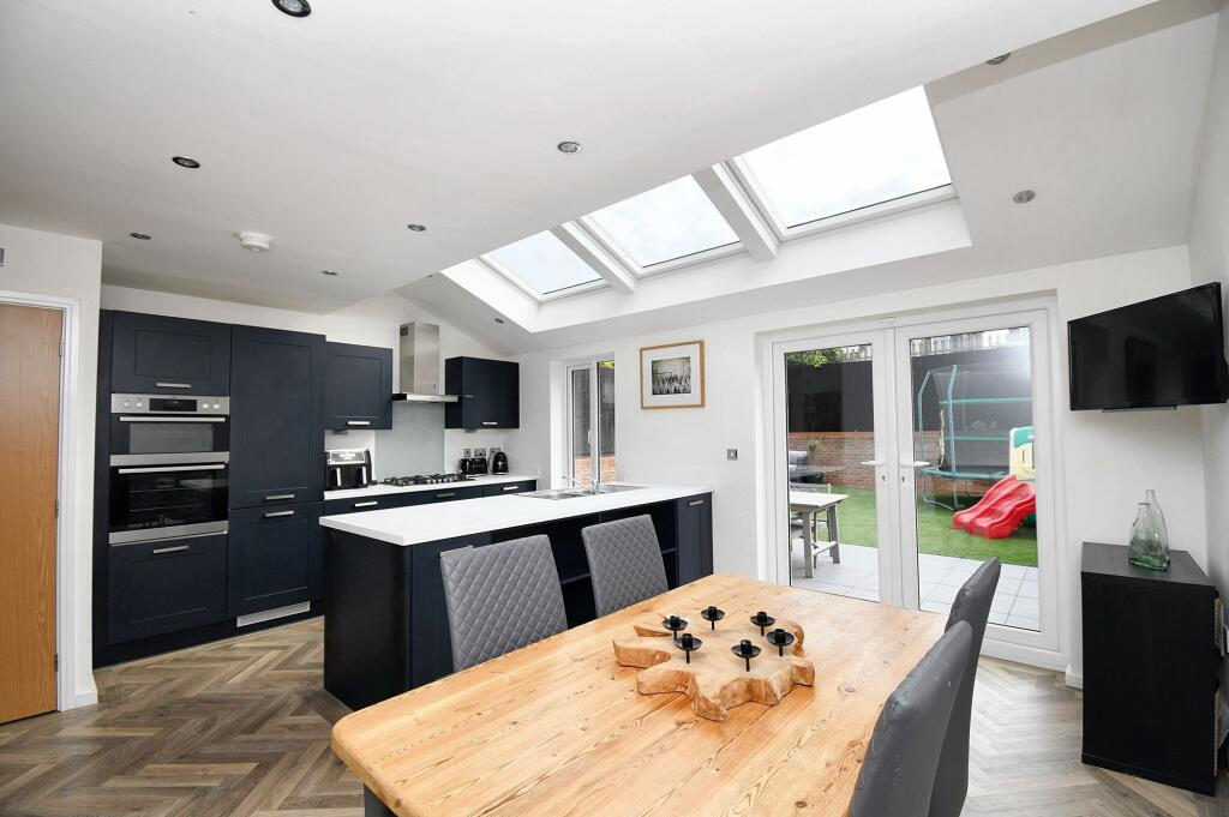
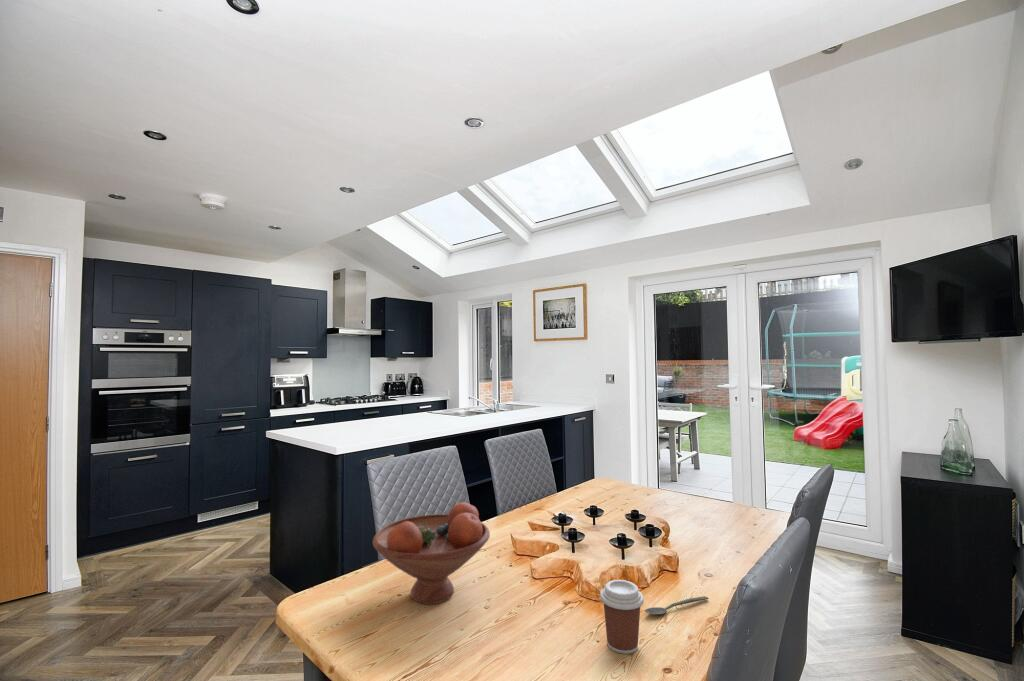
+ fruit bowl (432, 551)
+ coffee cup (622, 615)
+ spoon (677, 604)
